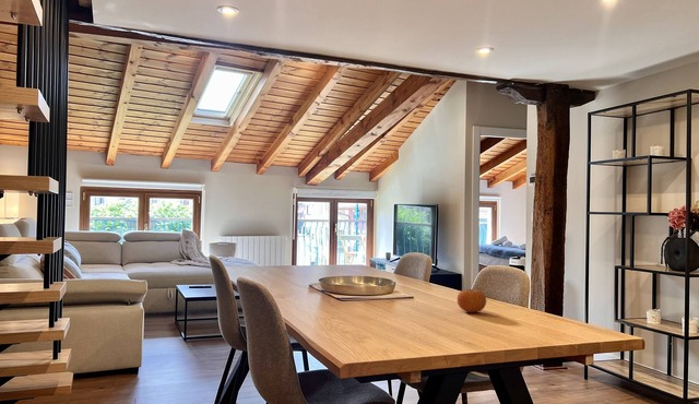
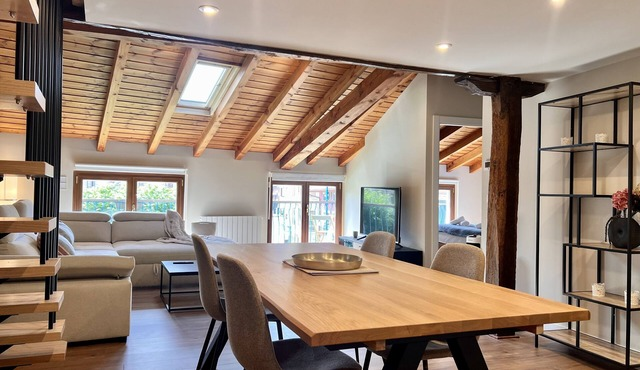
- fruit (471, 300)
